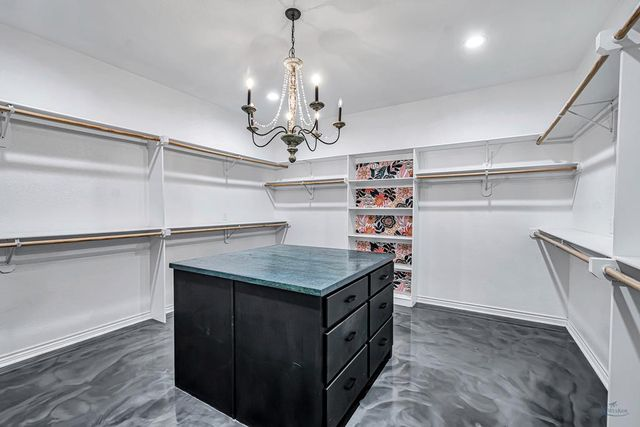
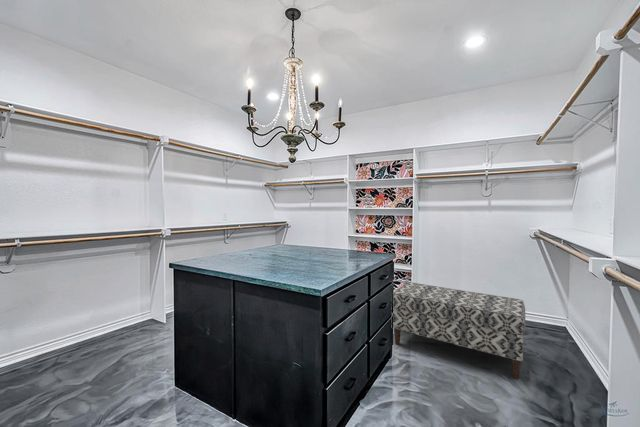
+ bench (454, 322)
